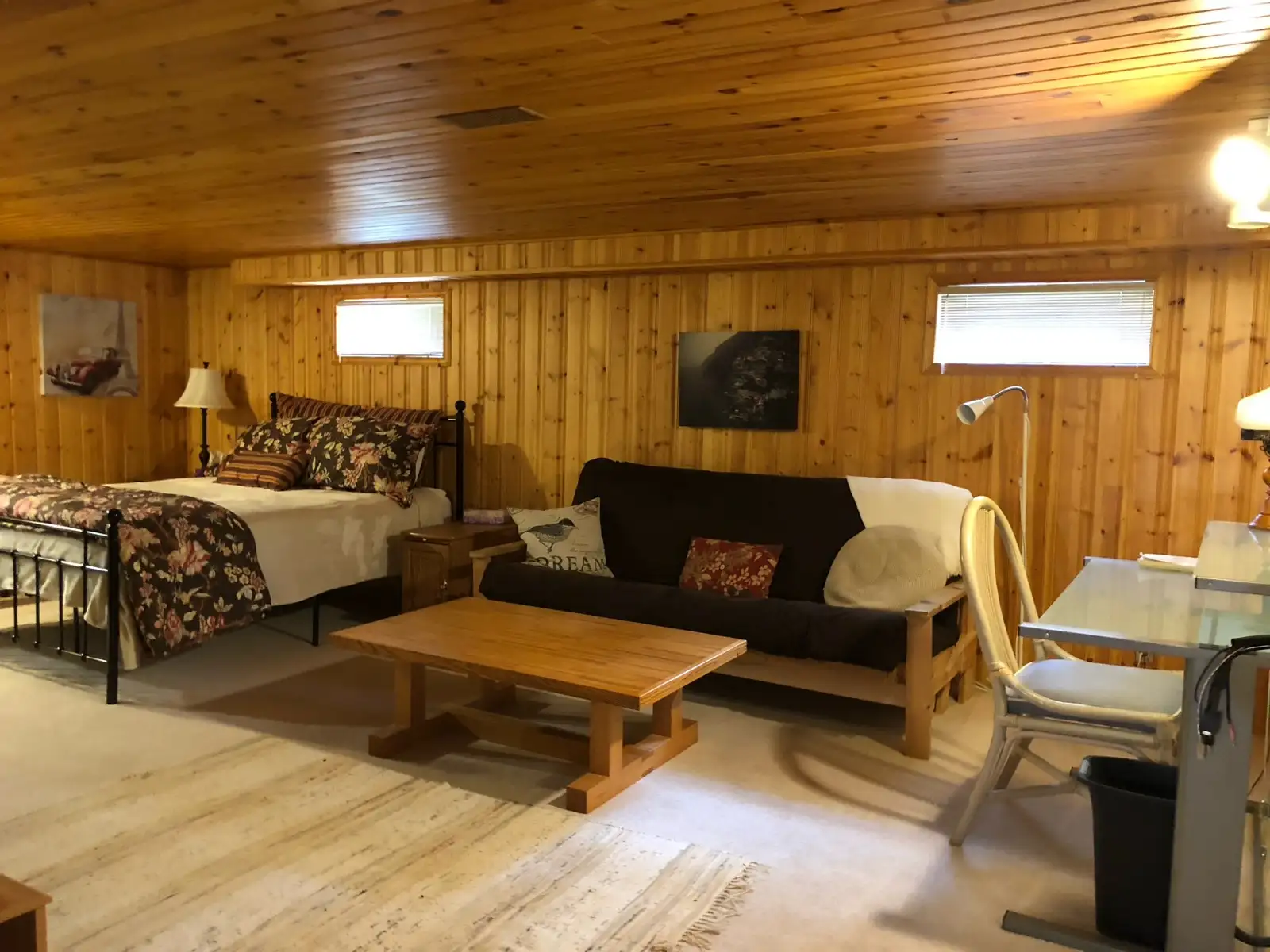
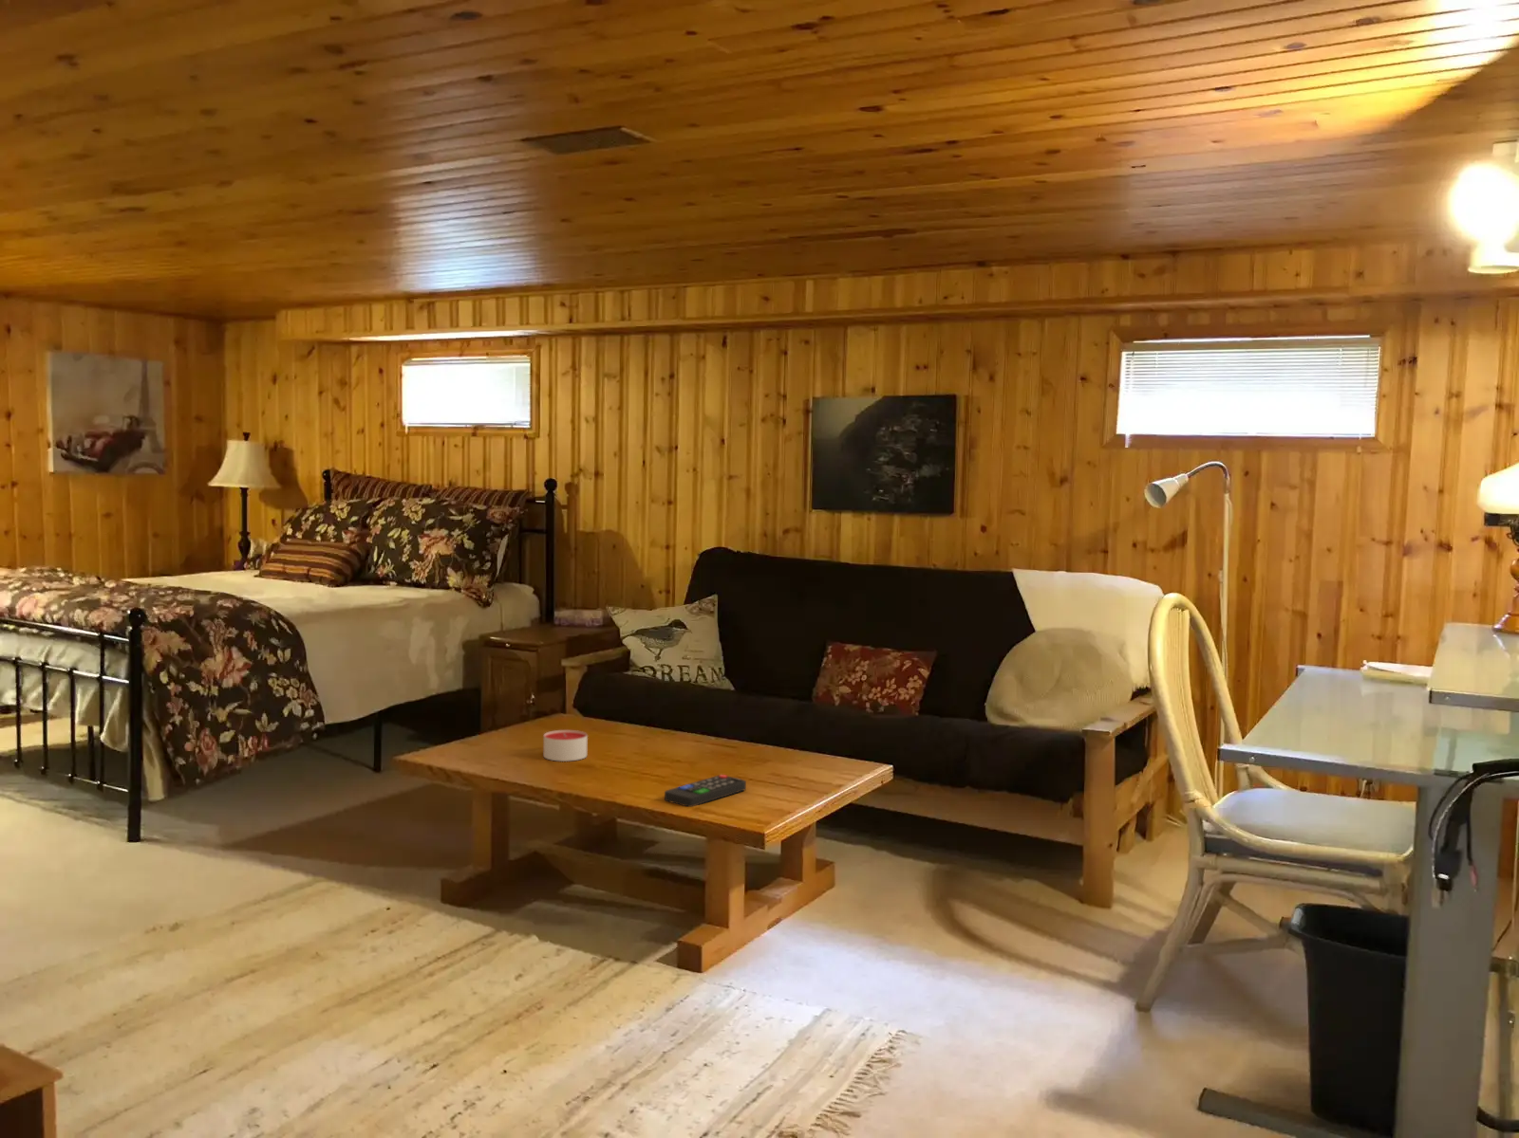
+ remote control (706, 789)
+ candle (565, 745)
